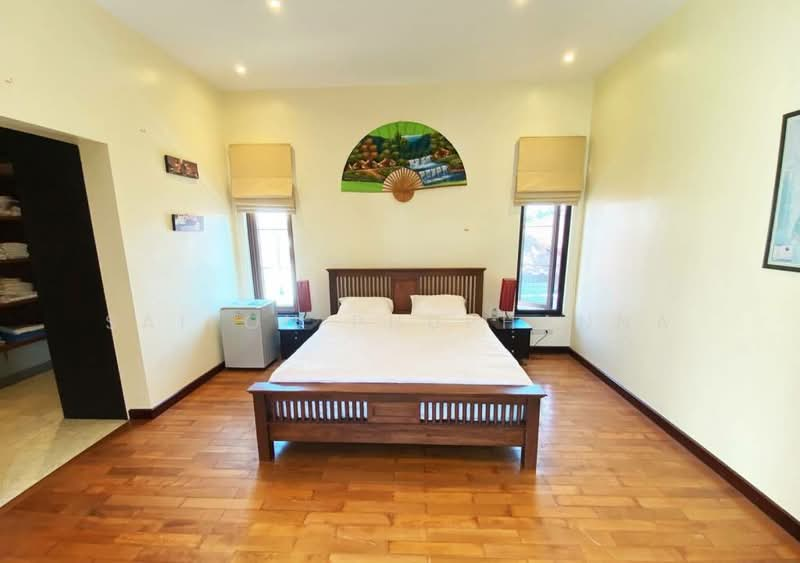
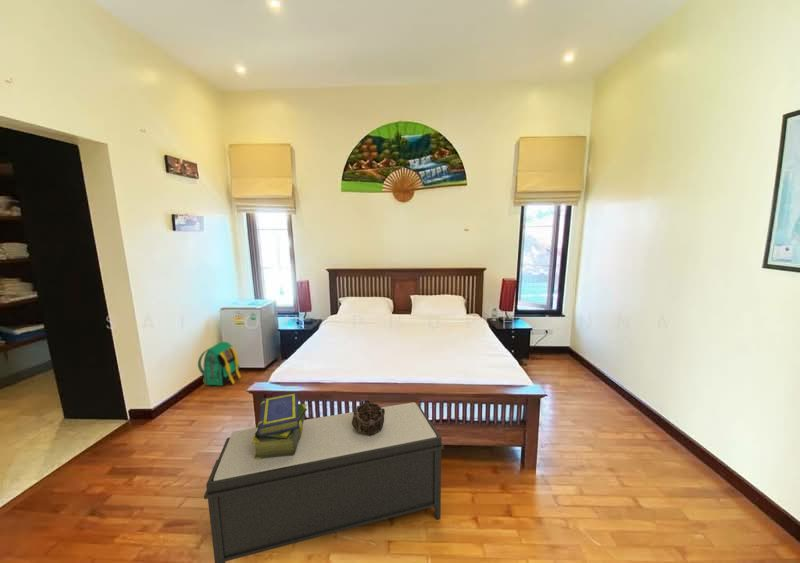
+ bench (334, 475)
+ decorative box (369, 415)
+ backpack (219, 361)
+ stack of books (281, 423)
